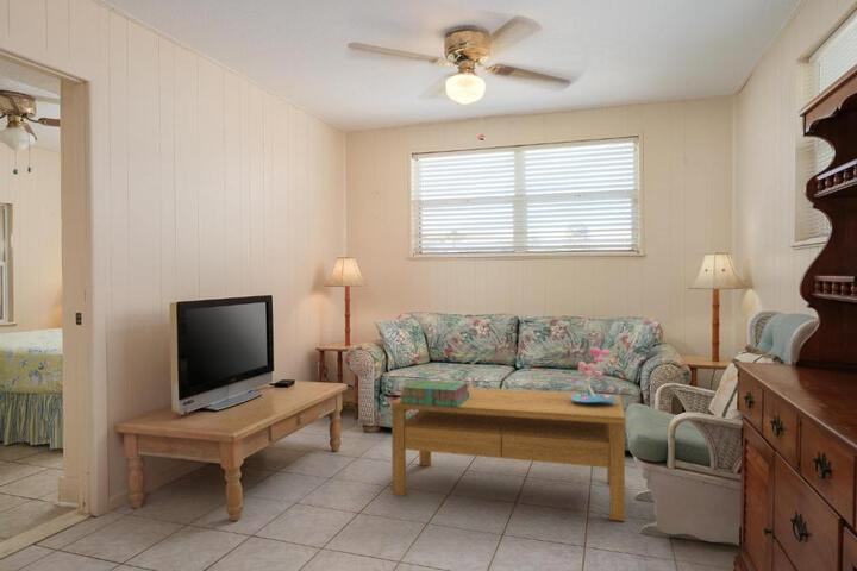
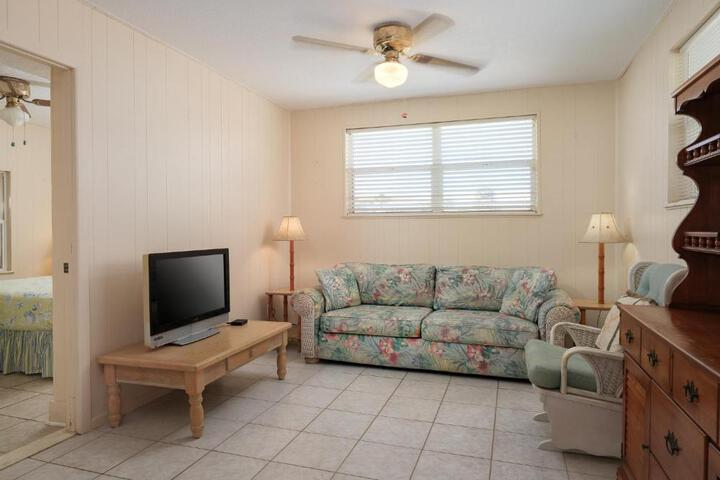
- decorative tree (592, 372)
- coffee table (508, 443)
- stack of books (434, 391)
